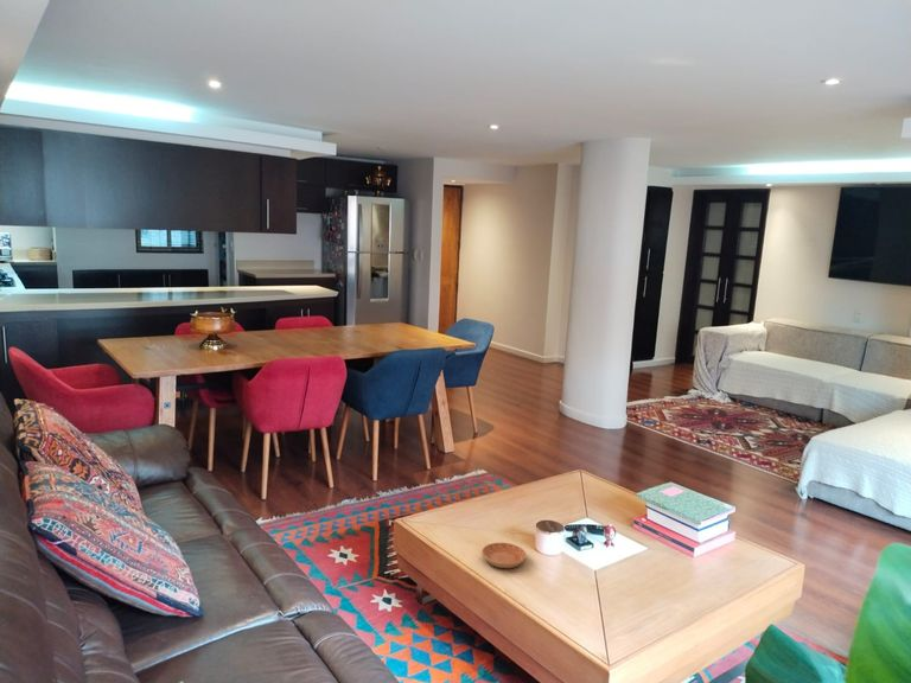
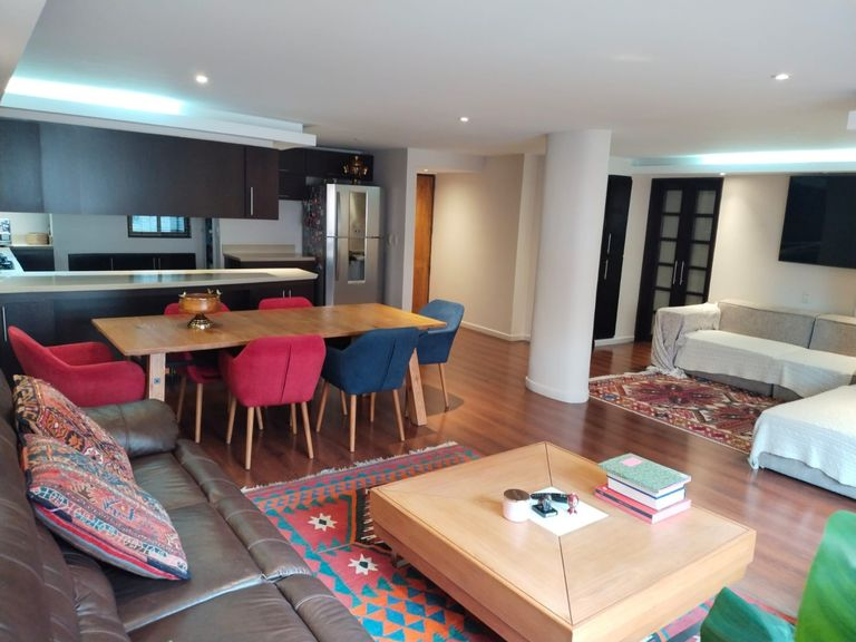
- saucer (503, 556)
